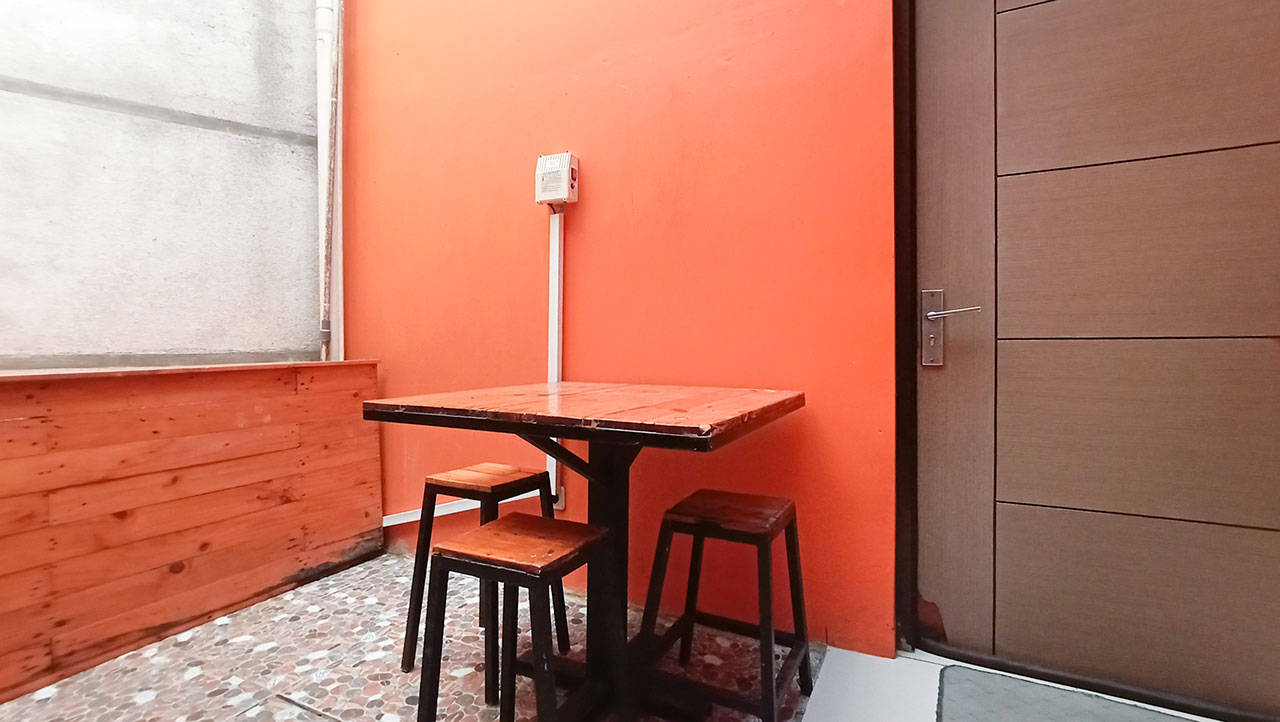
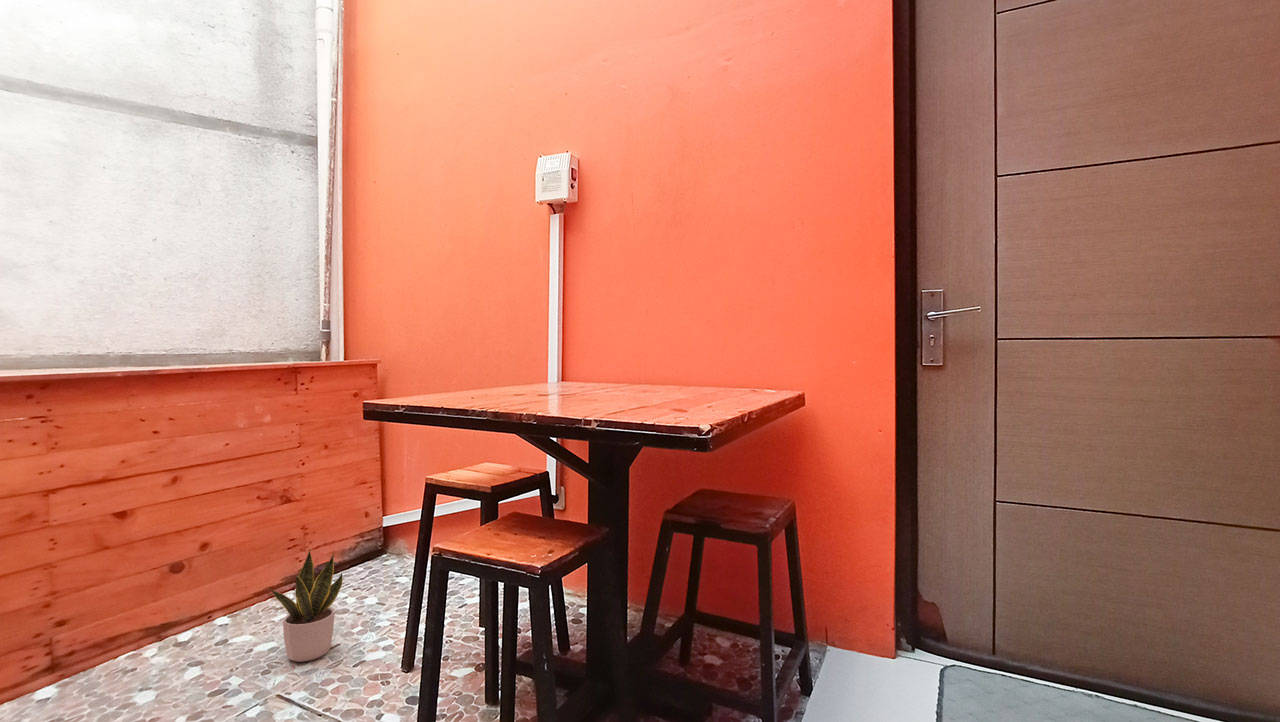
+ potted plant (307, 602)
